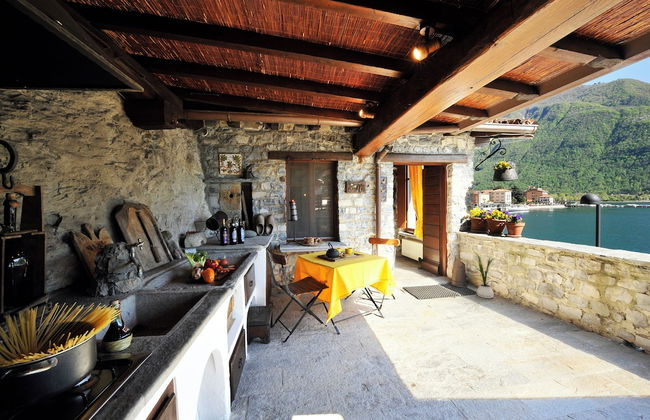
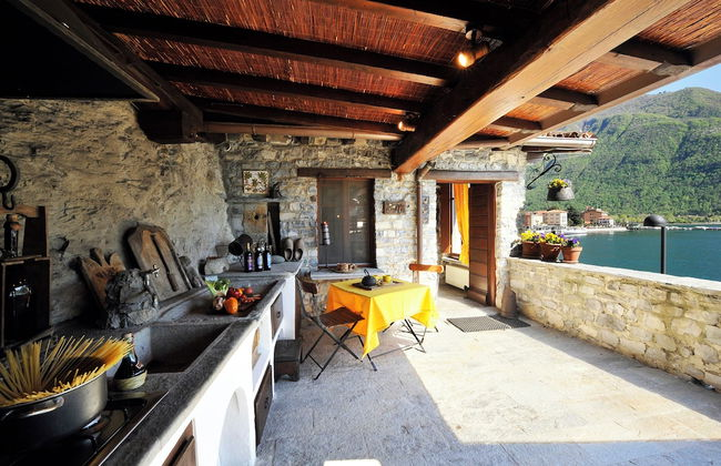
- house plant (483, 274)
